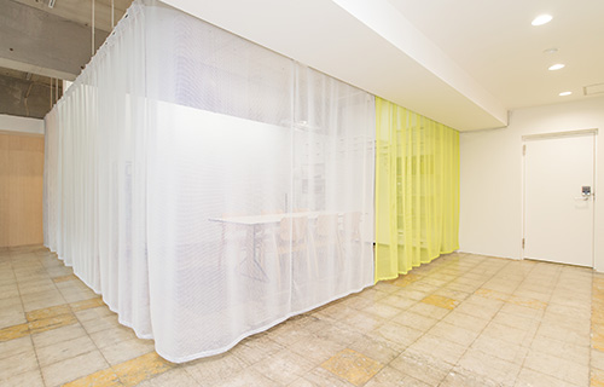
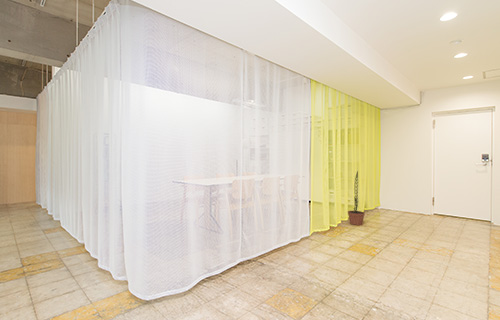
+ decorative plant (356, 197)
